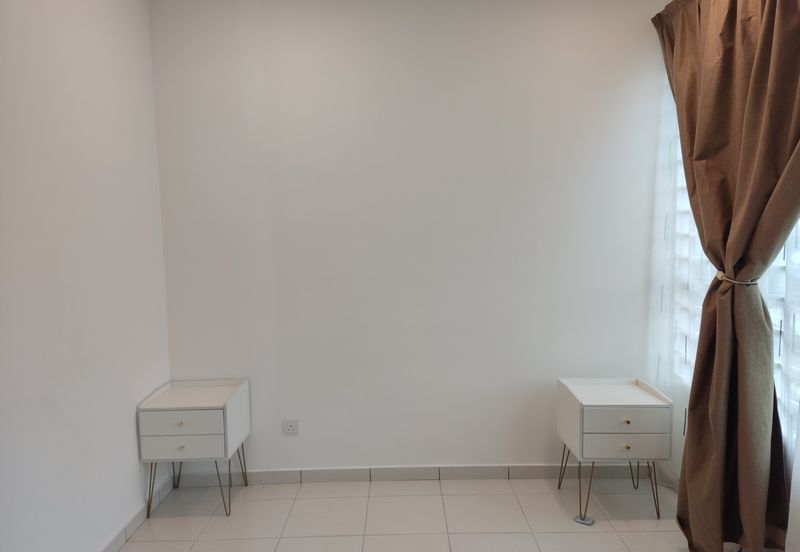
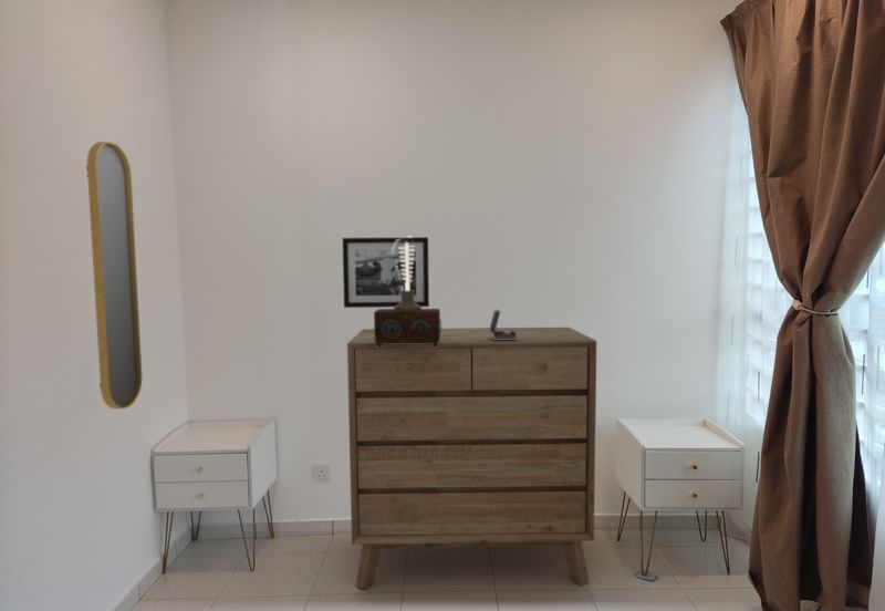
+ dresser (469, 448)
+ jewelry box (497, 323)
+ table lamp (408, 288)
+ picture frame (386, 272)
+ home mirror (116, 277)
